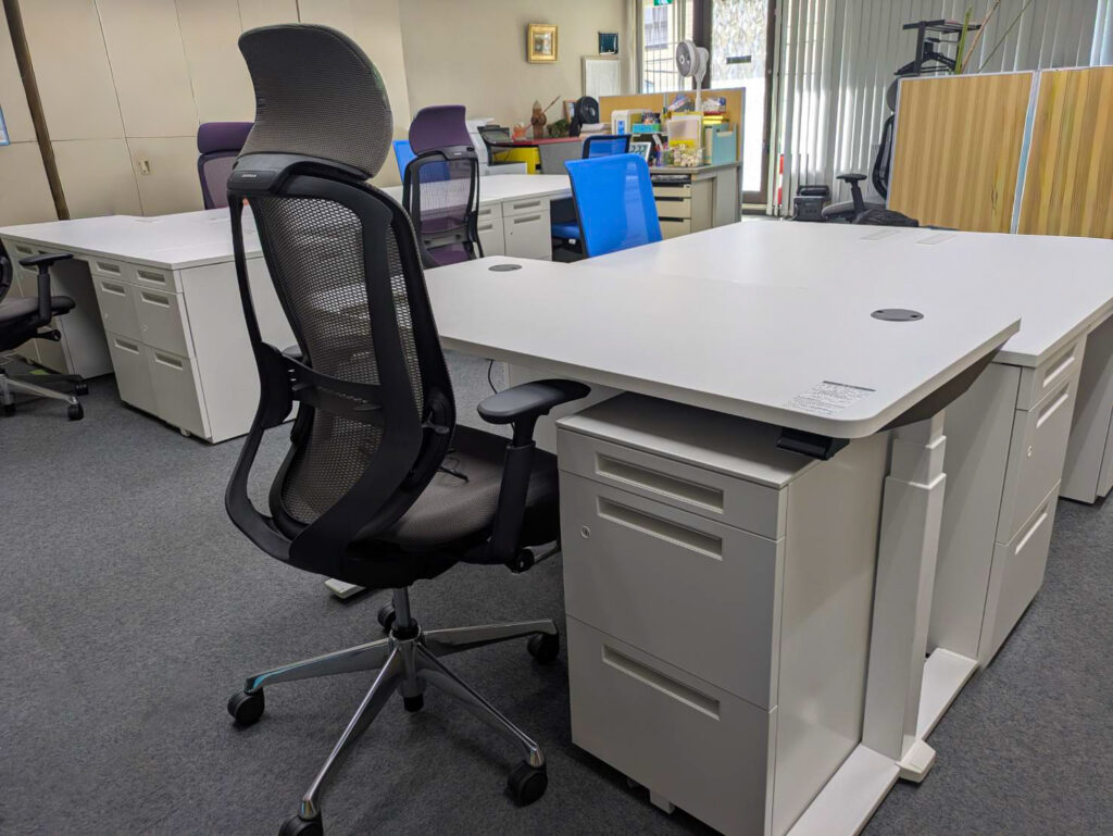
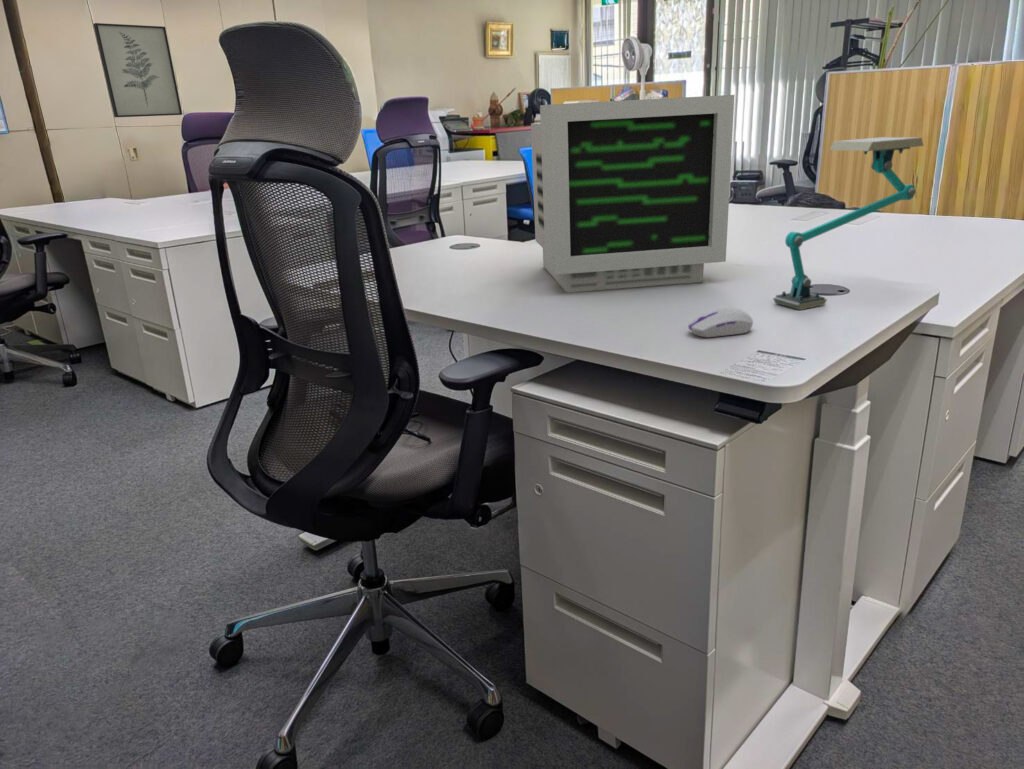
+ desk lamp (849, 221)
+ computer monitor (619, 190)
+ wall art (140, 71)
+ computer mouse (721, 320)
